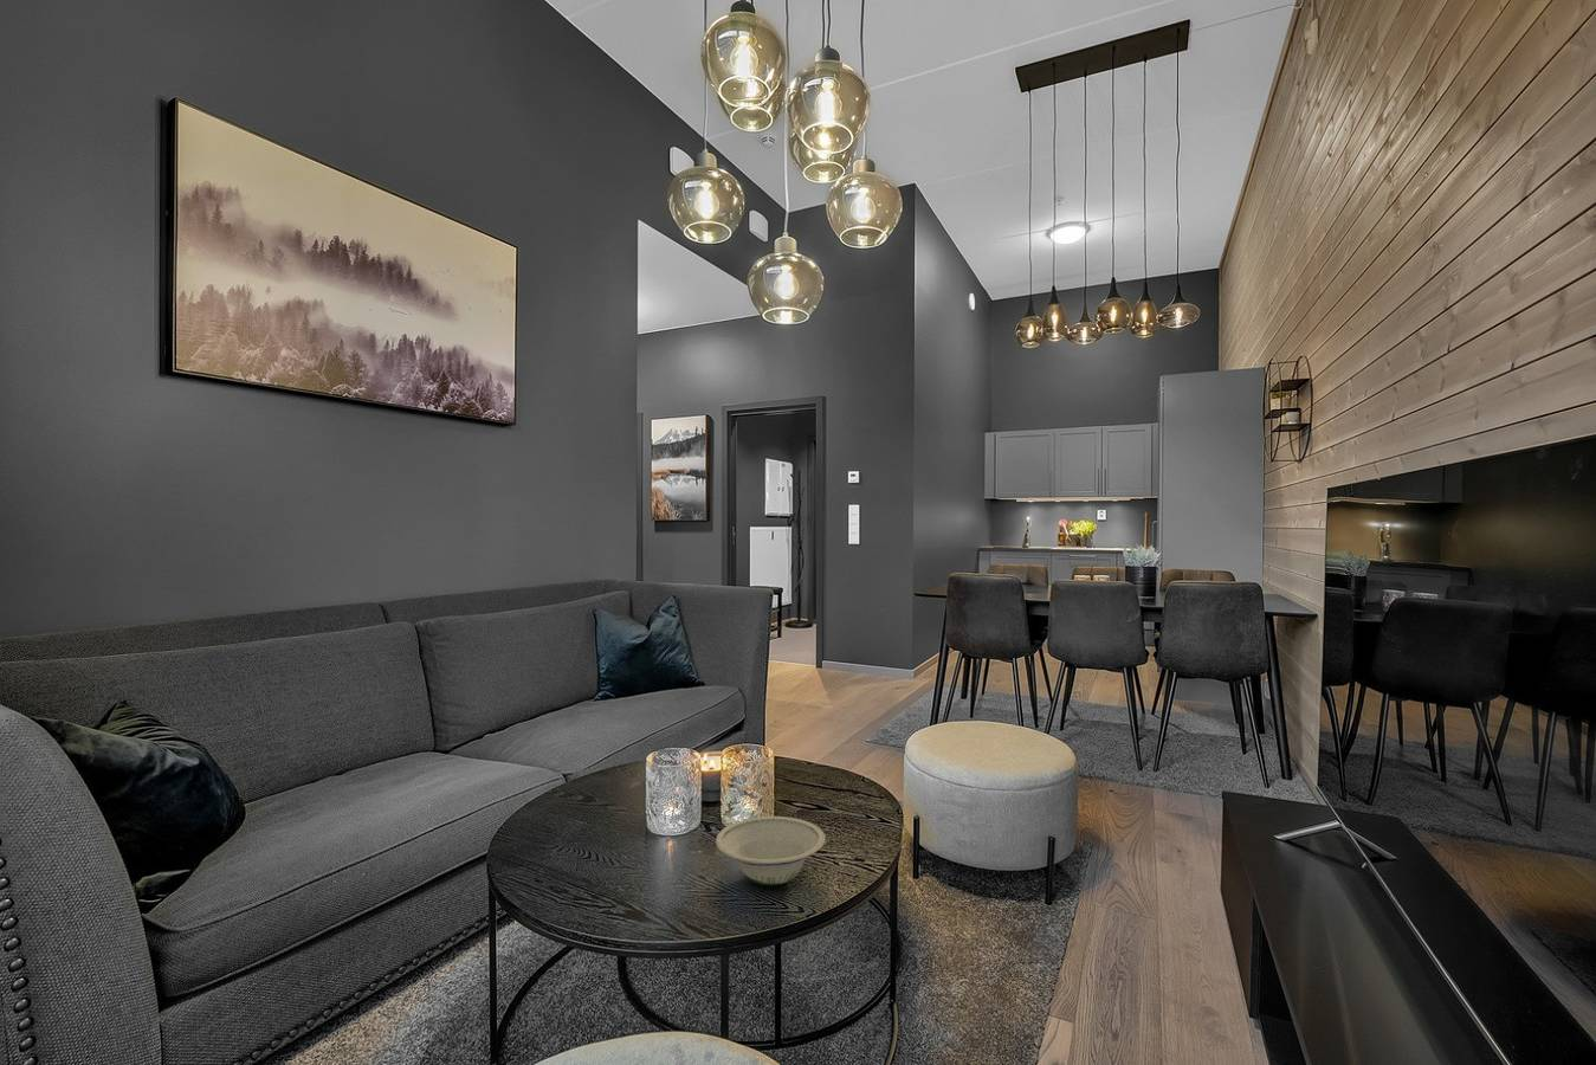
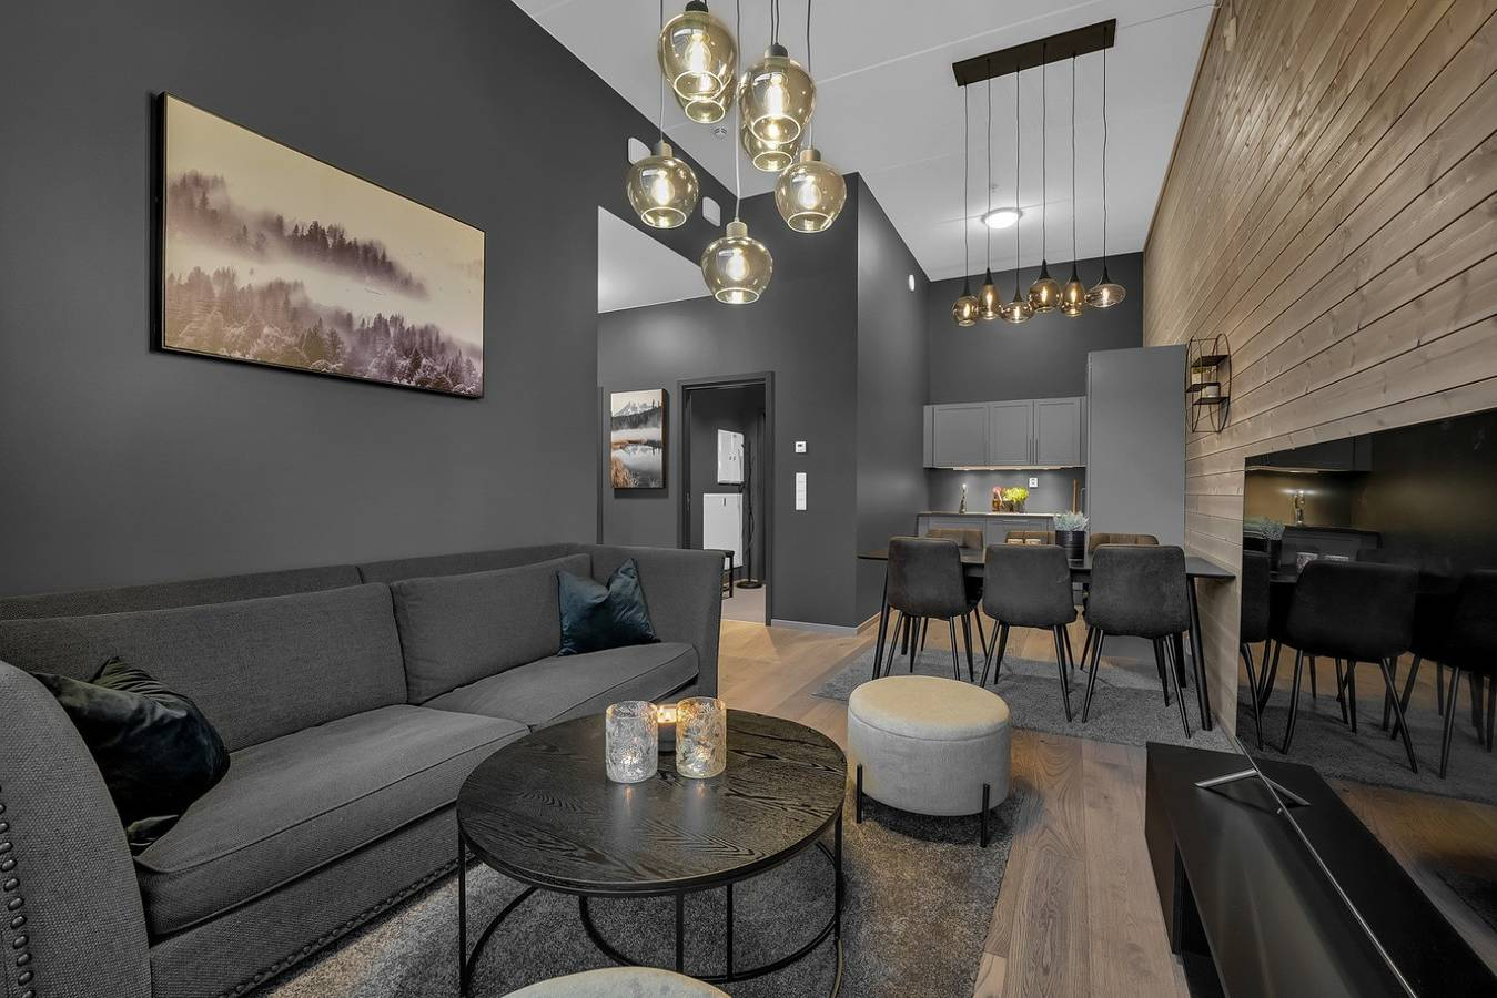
- bowl (770, 858)
